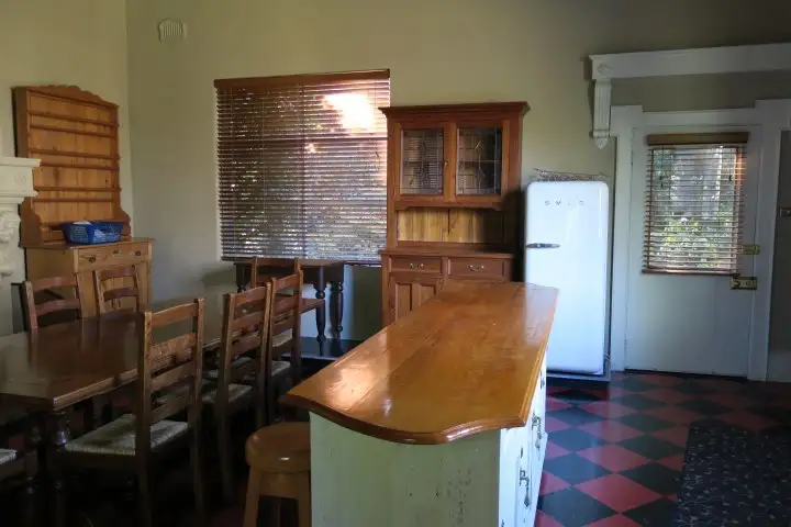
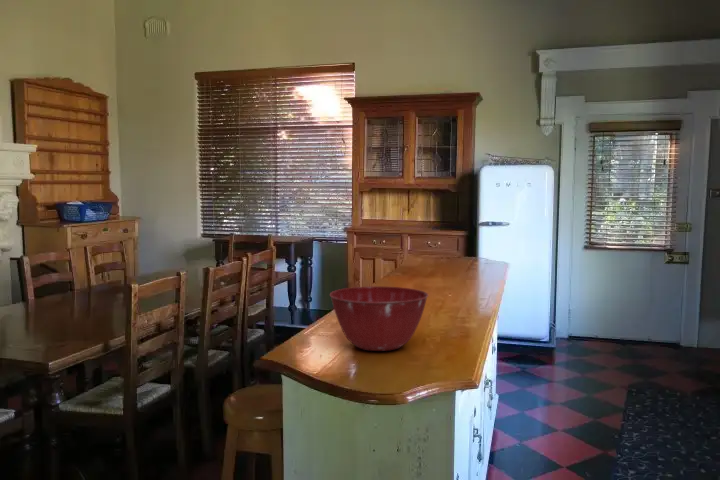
+ mixing bowl (378, 319)
